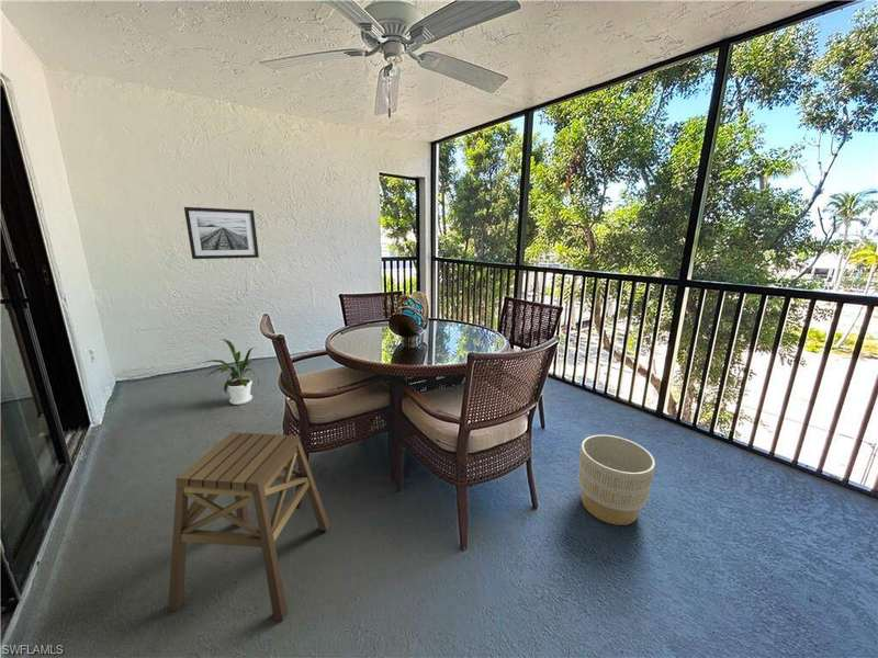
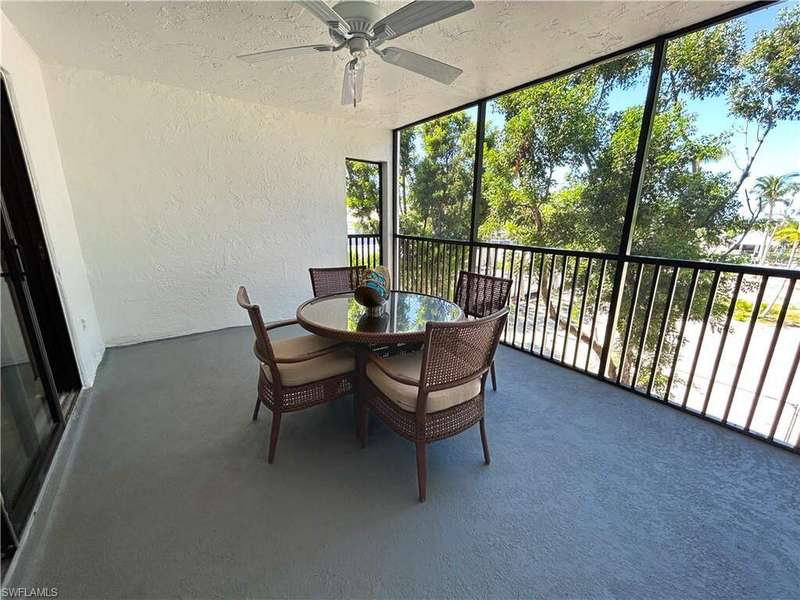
- wall art (223, 234)
- planter (612, 479)
- stool (247, 510)
- house plant (235, 372)
